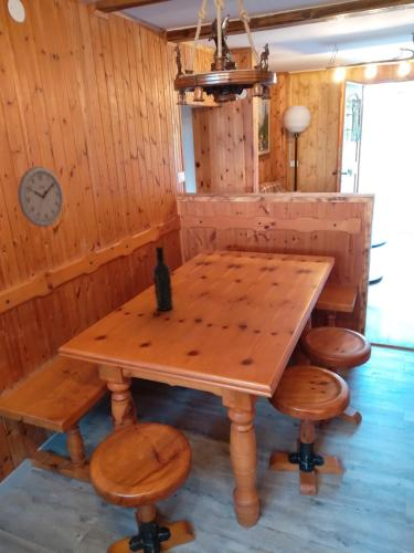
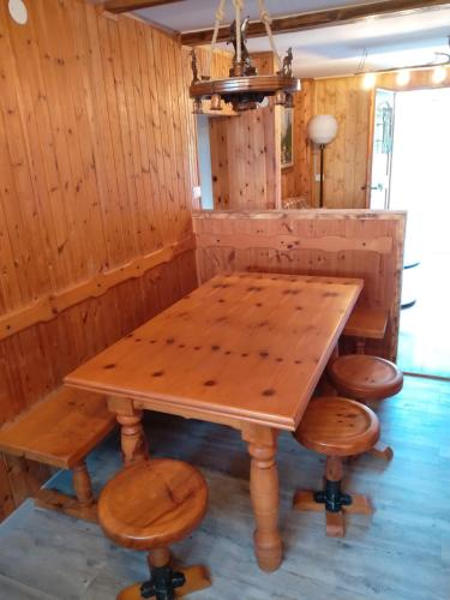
- wall clock (42, 197)
- wine bottle (161, 278)
